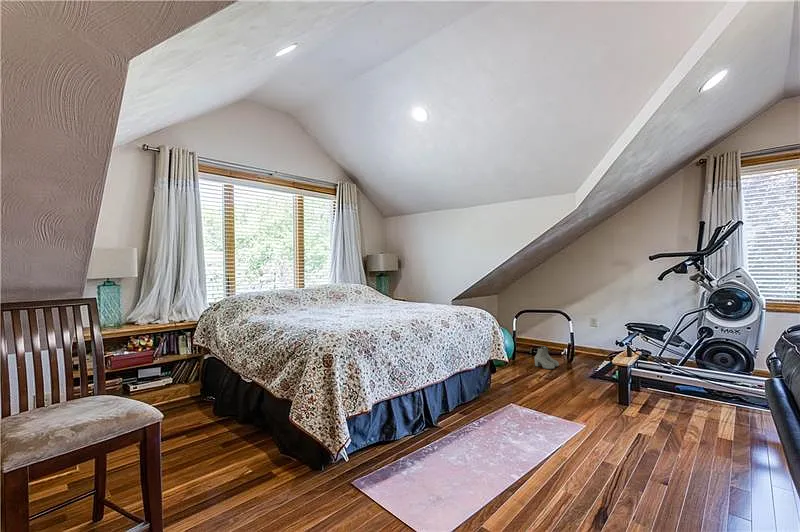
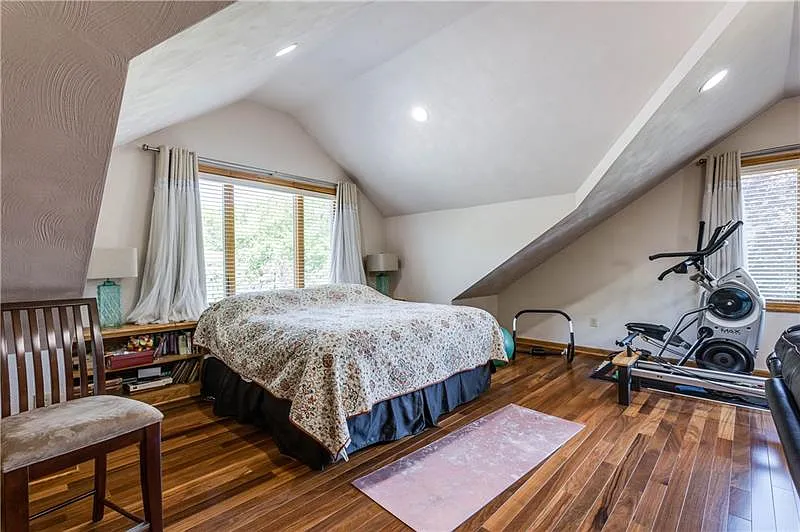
- boots (546, 357)
